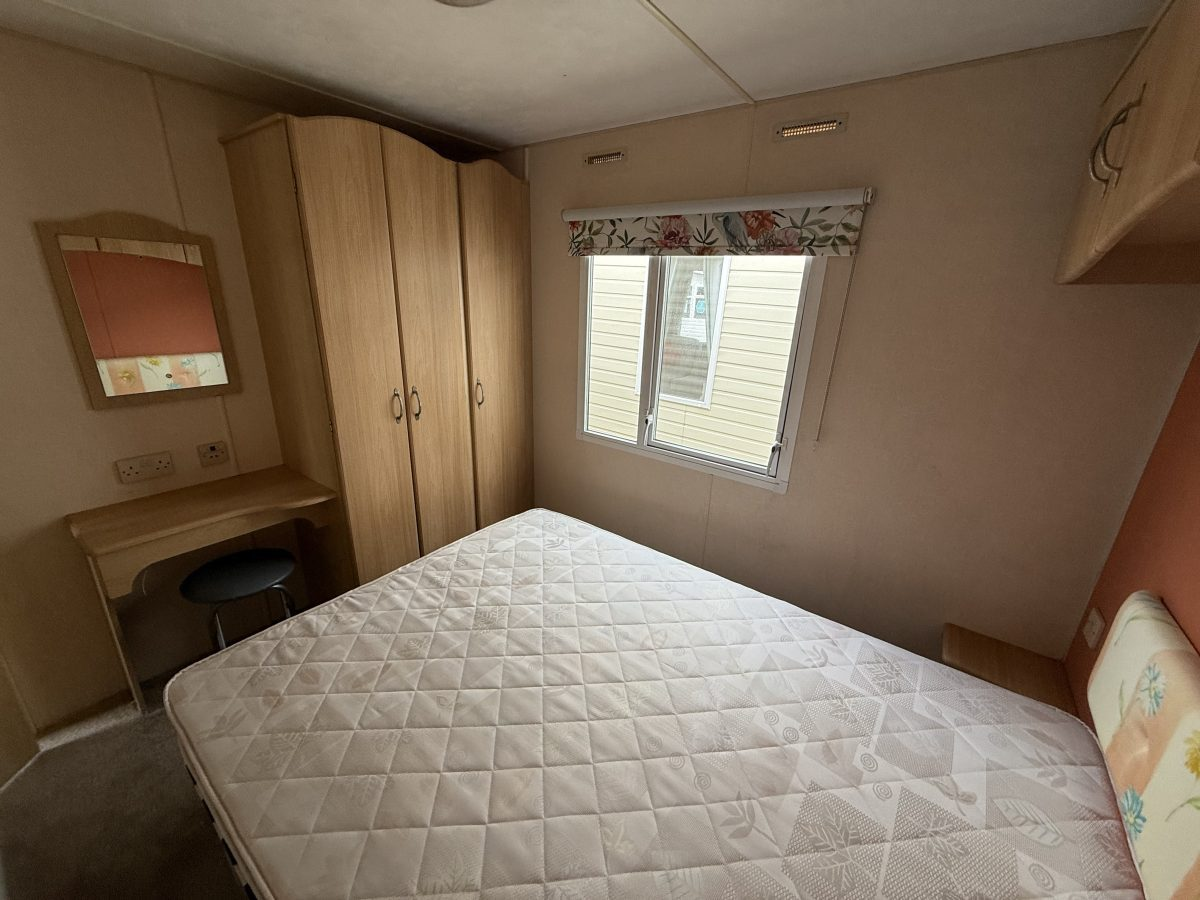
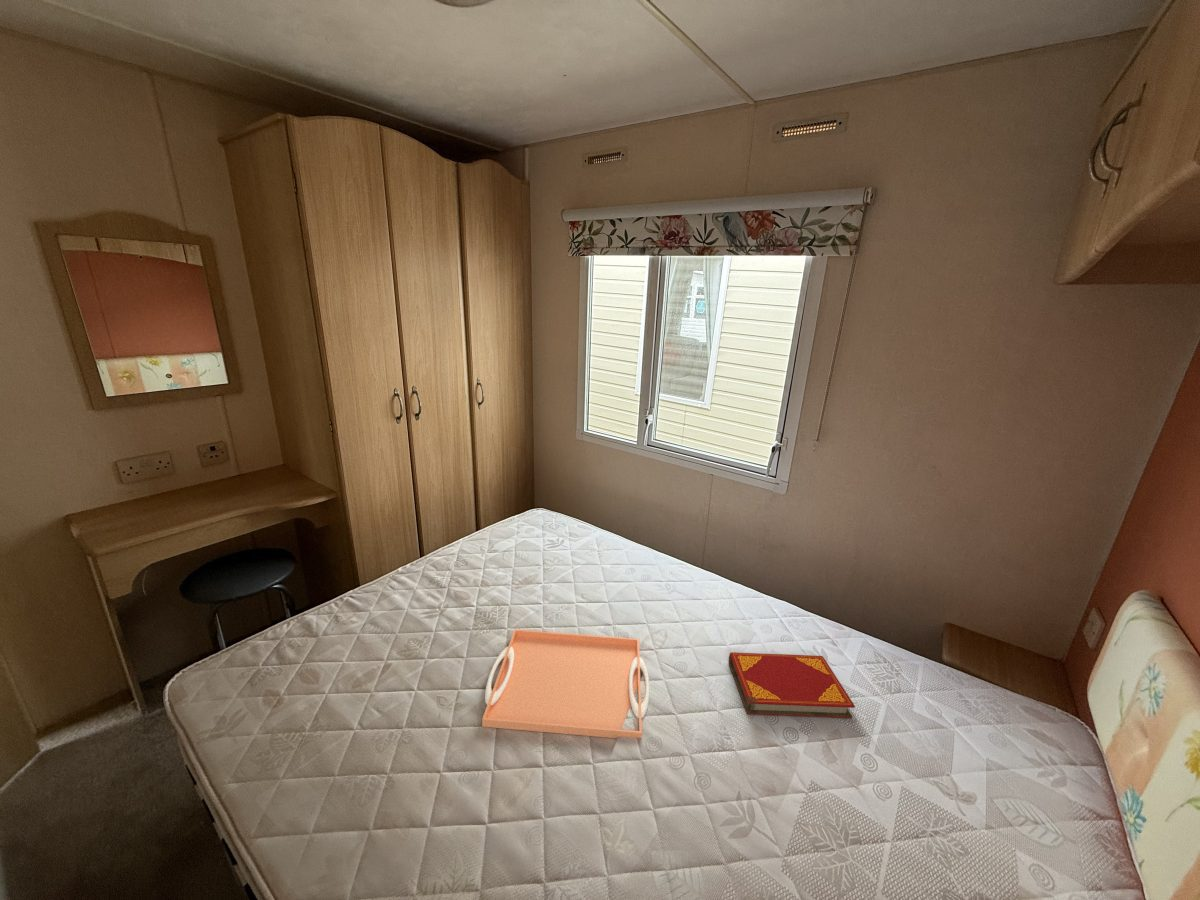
+ serving tray (569, 677)
+ hardback book (787, 682)
